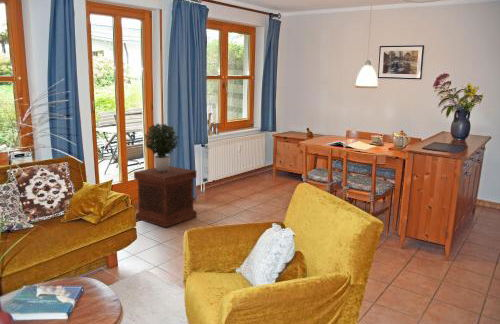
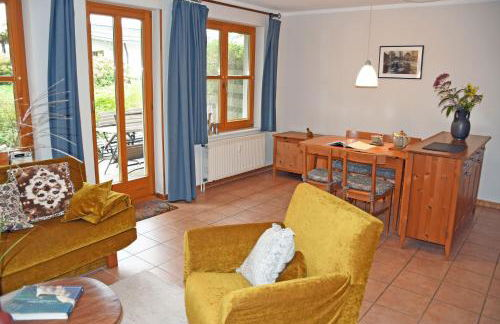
- side table (166, 194)
- potted plant (161, 147)
